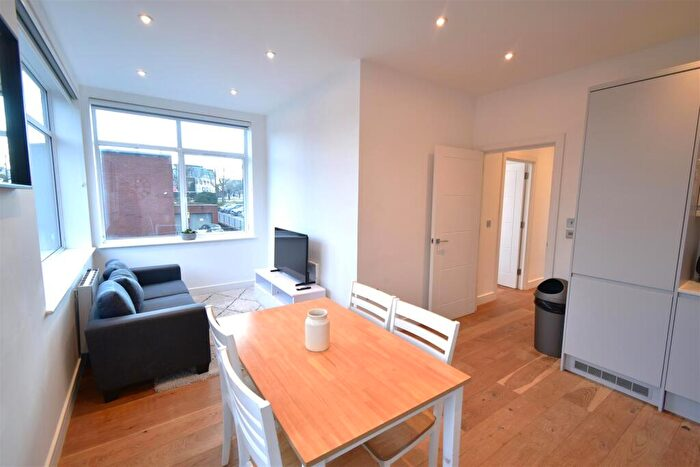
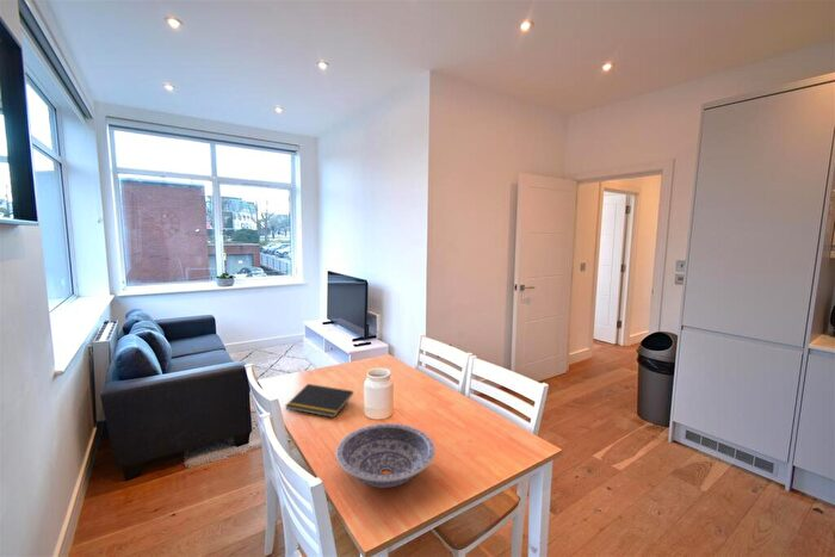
+ notepad (320, 400)
+ bowl (385, 459)
